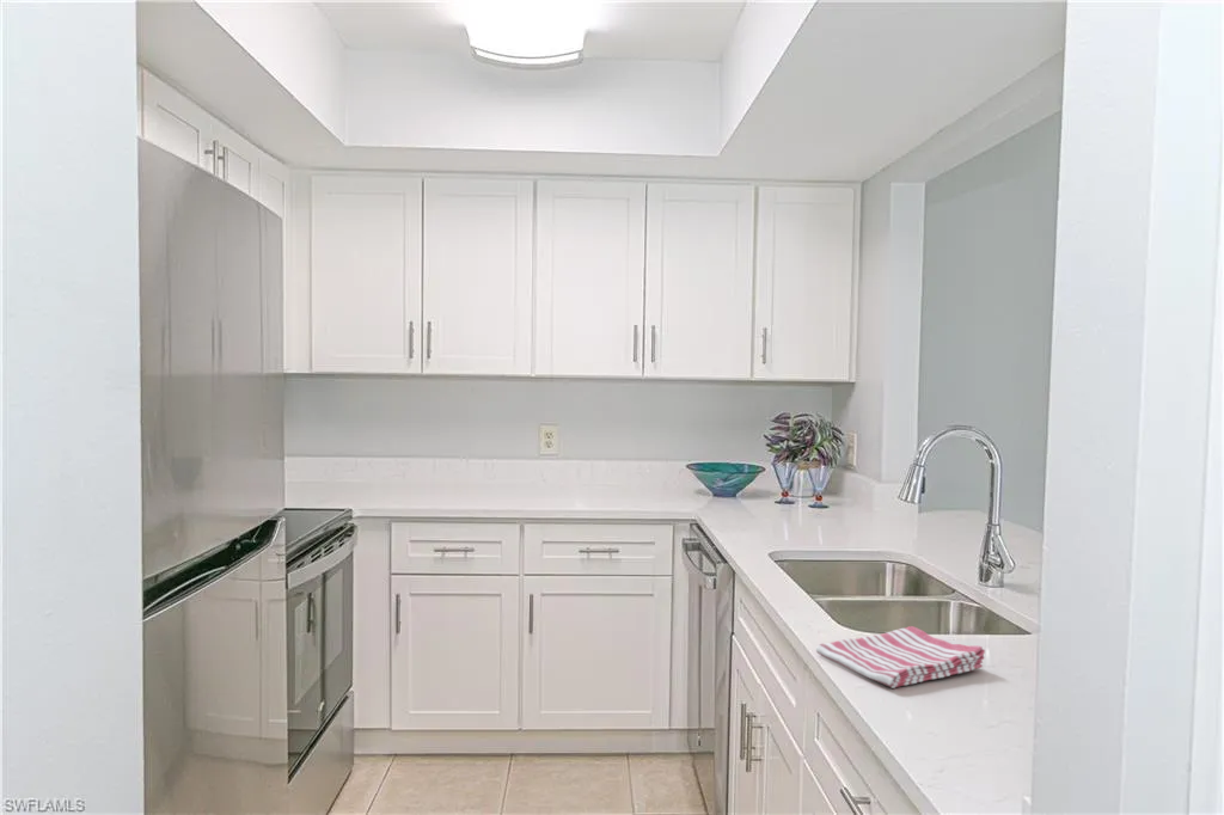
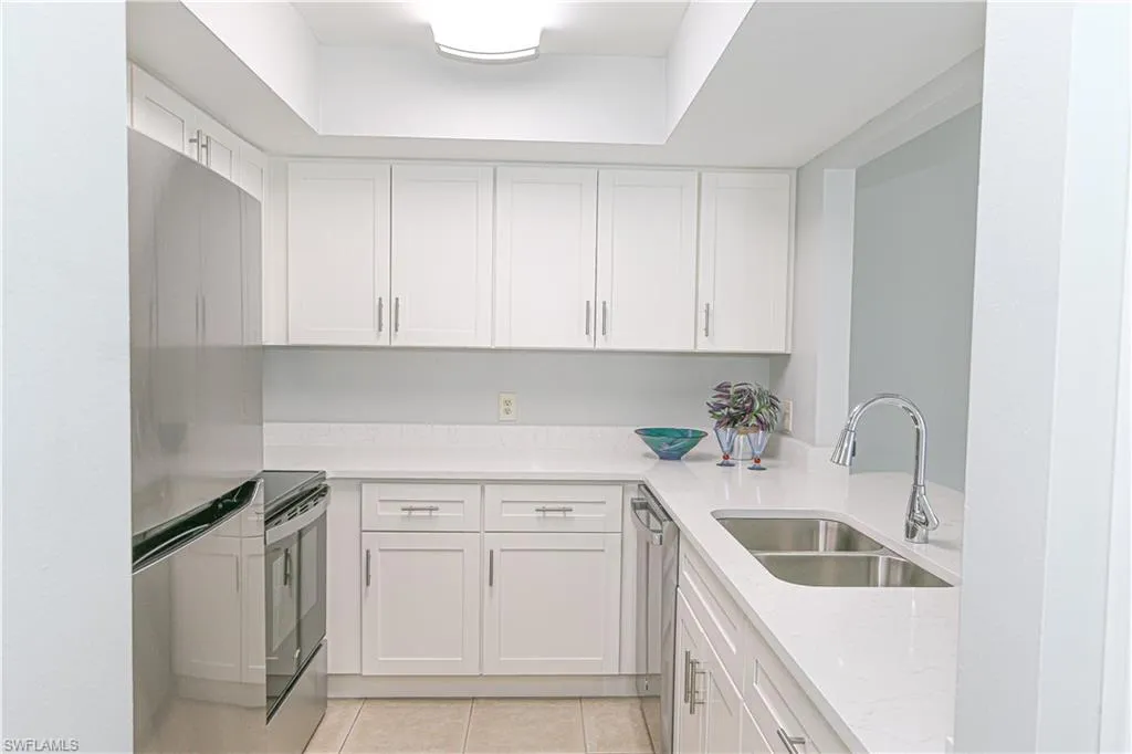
- dish towel (899, 651)
